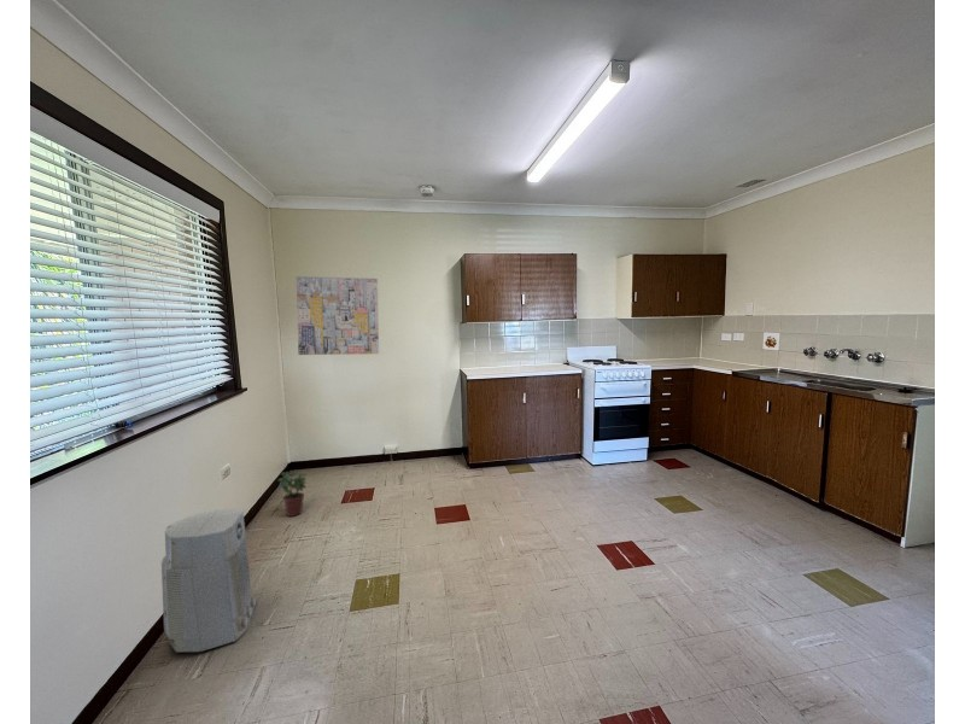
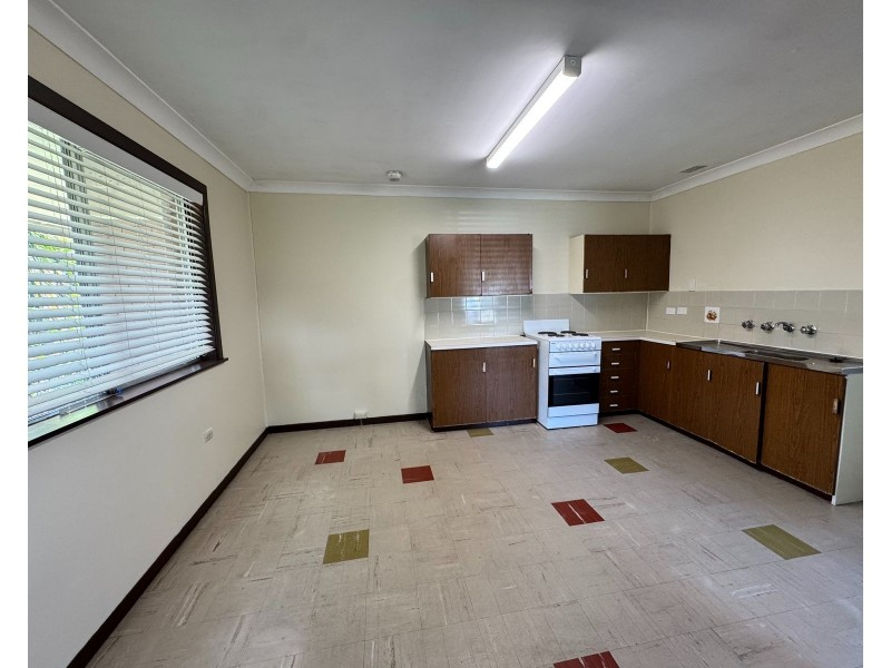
- wall art (338, 316)
- air purifier (207, 574)
- potted plant (291, 491)
